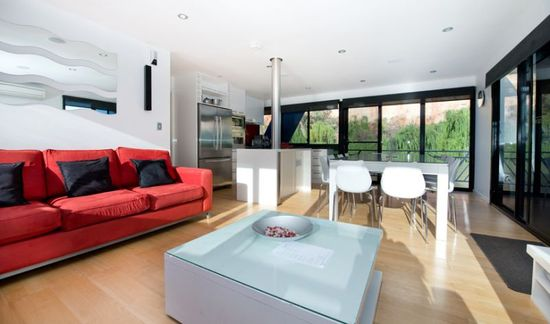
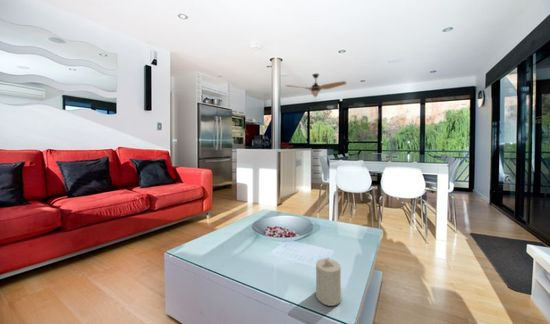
+ electric fan (315, 85)
+ candle (328, 277)
